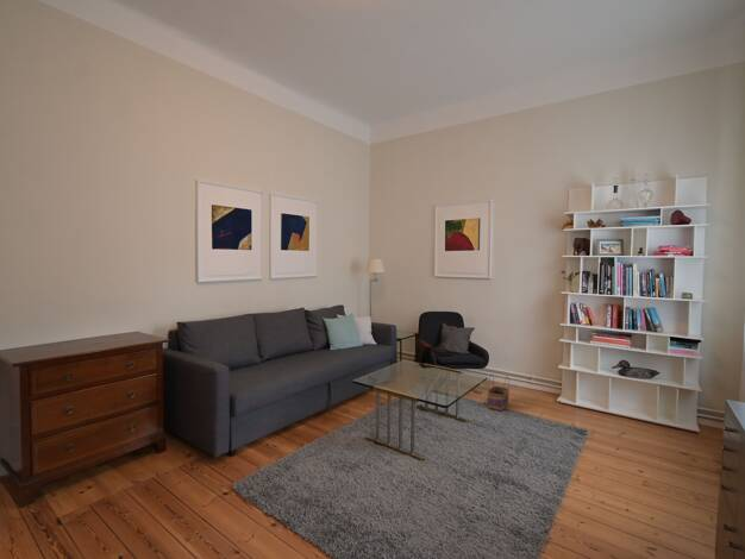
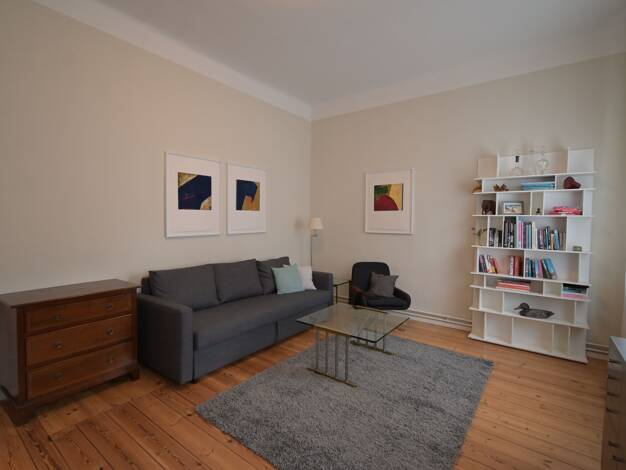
- basket (497, 390)
